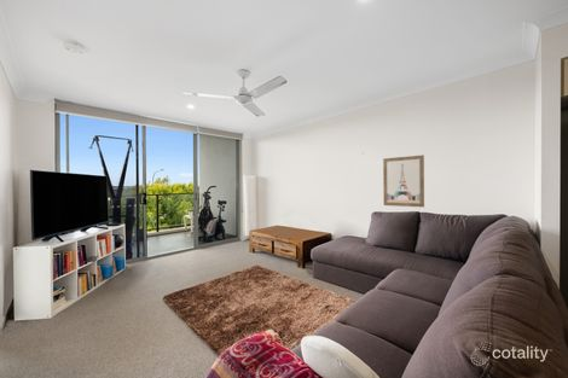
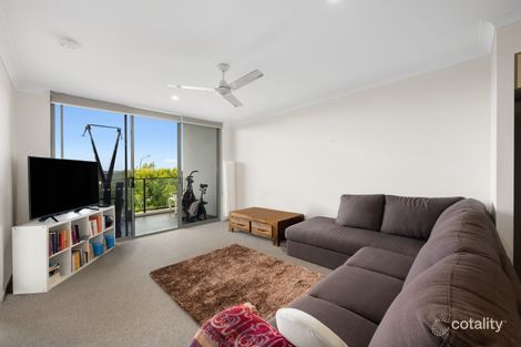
- wall art (402, 181)
